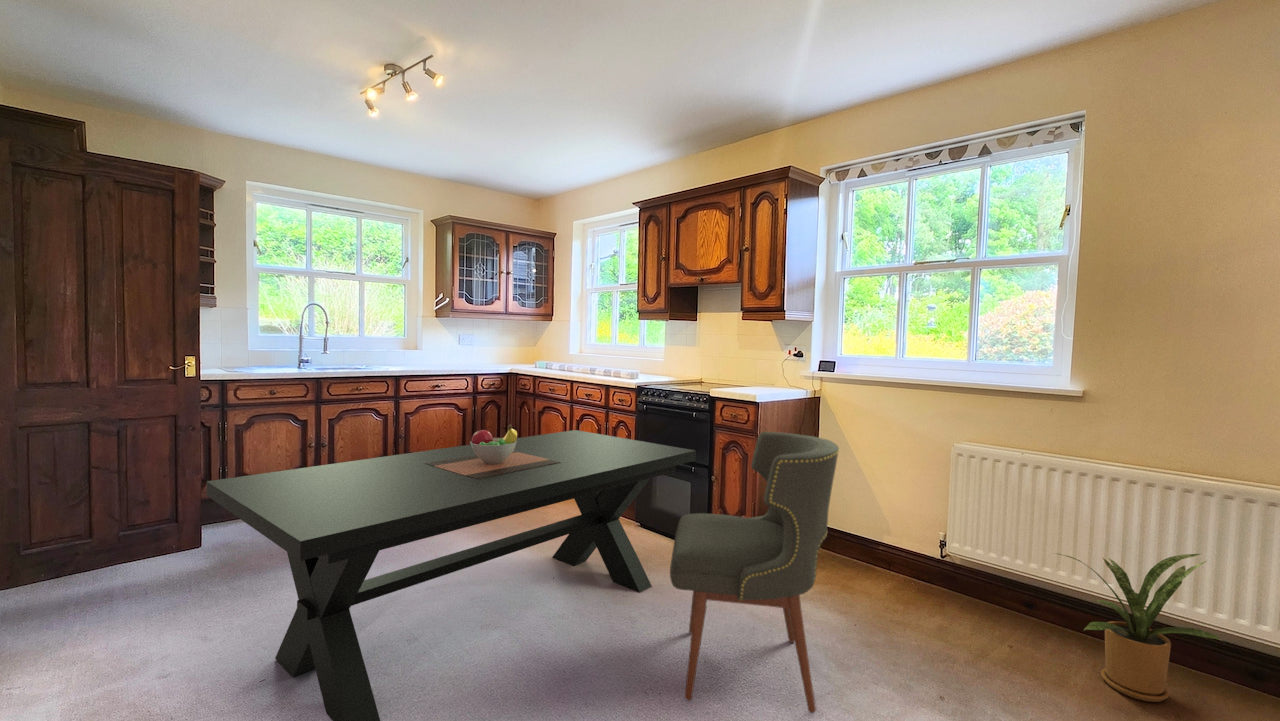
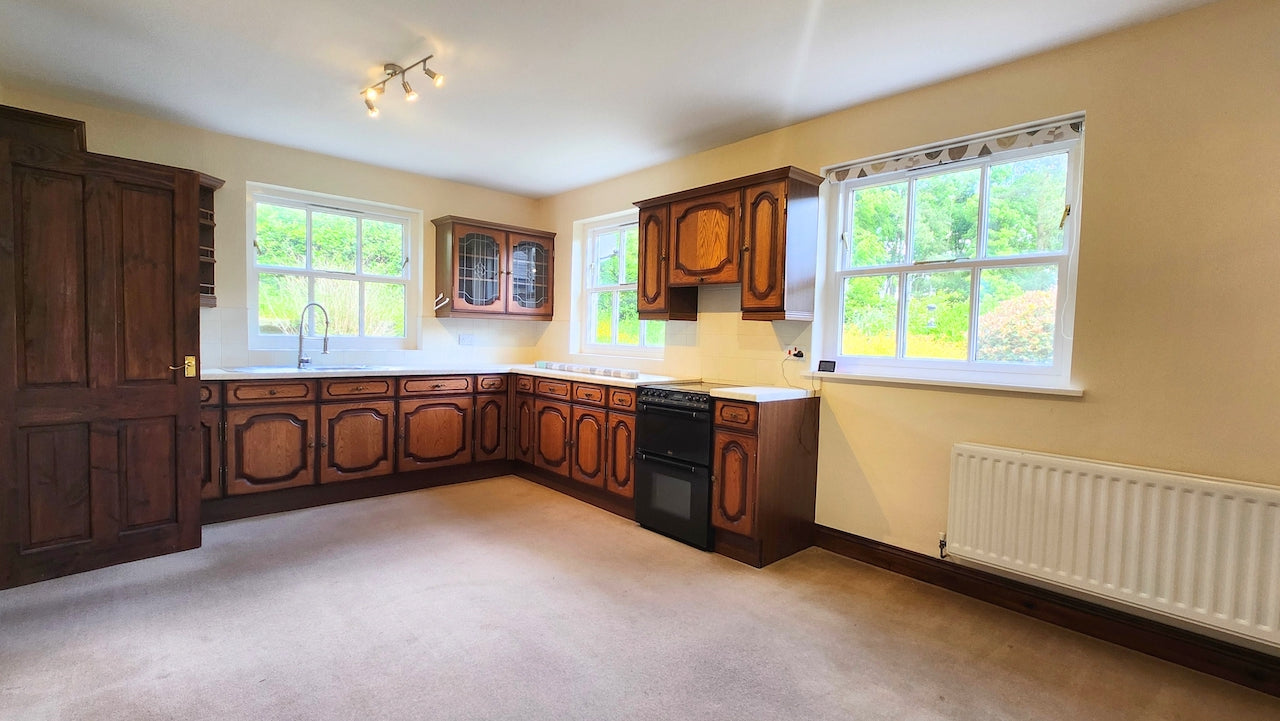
- house plant (1134, 614)
- chair (751, 554)
- dining table (492, 519)
